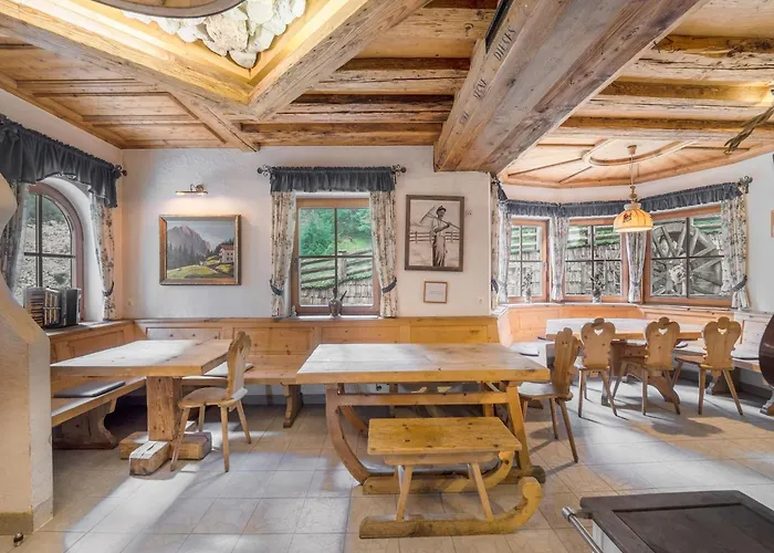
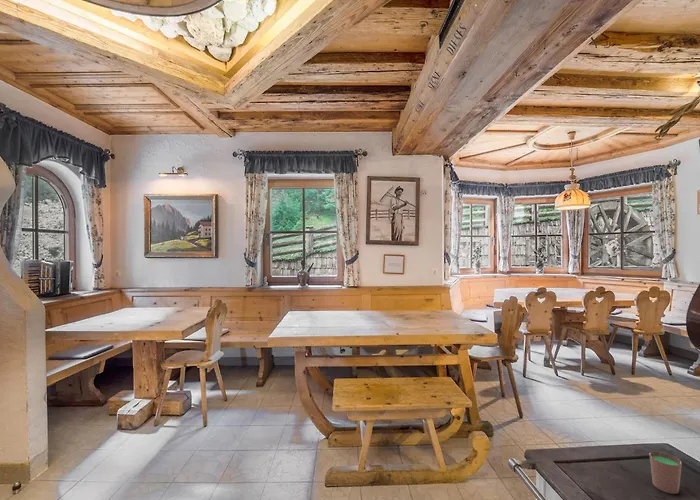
+ cup (665, 472)
